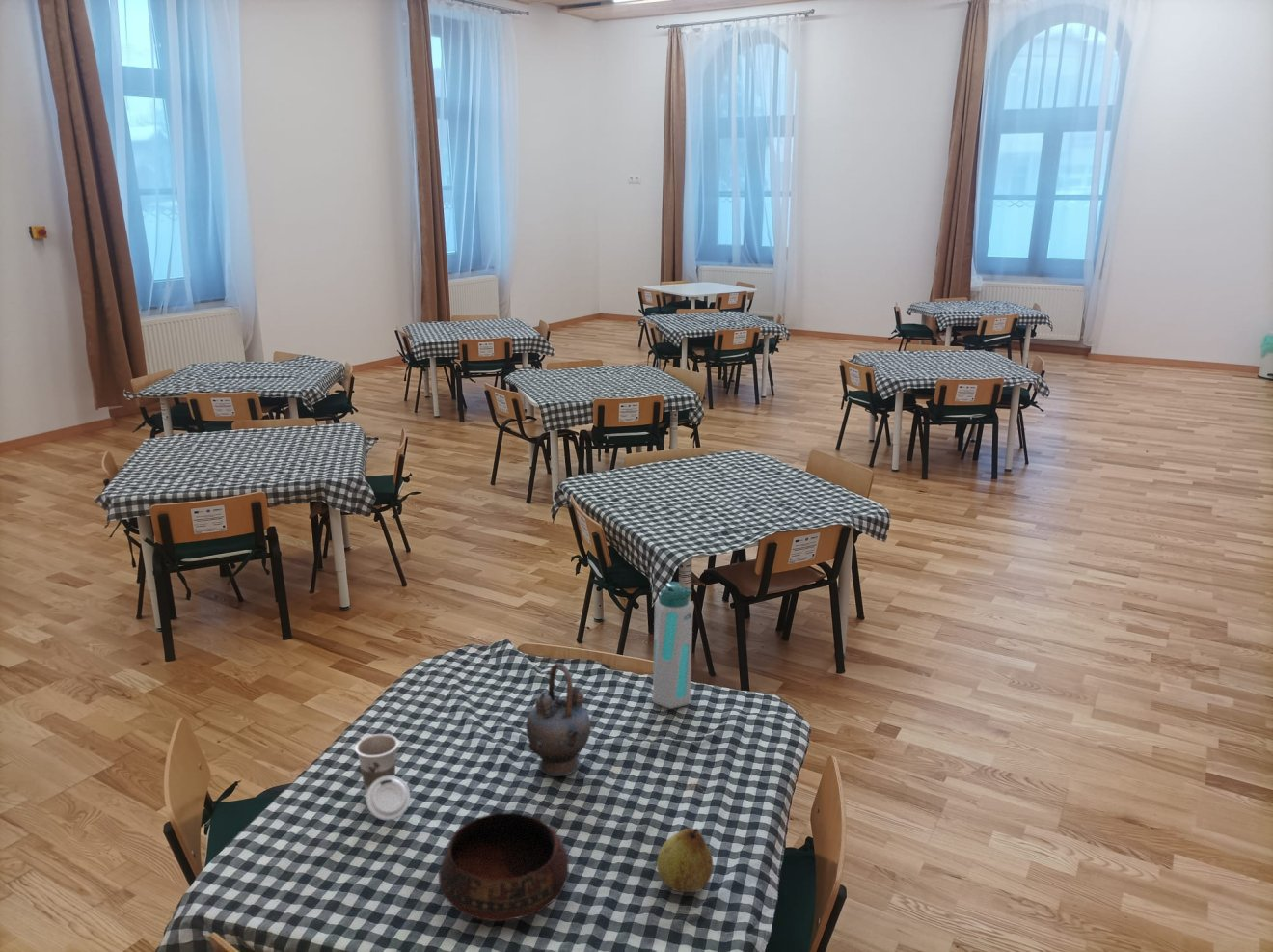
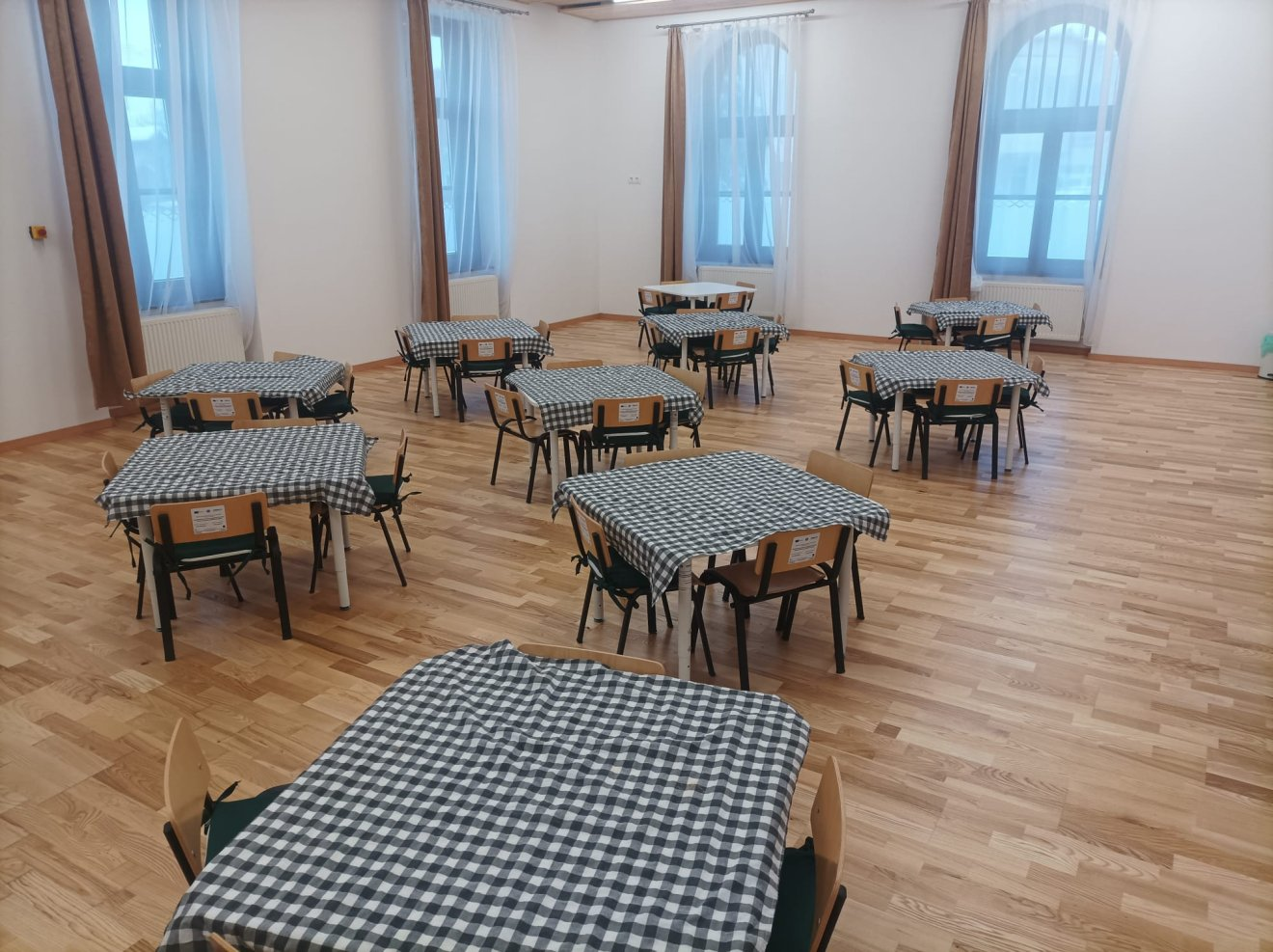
- teapot (561, 720)
- fruit (685, 852)
- water bottle (674, 643)
- bowl (503, 869)
- cup (382, 776)
